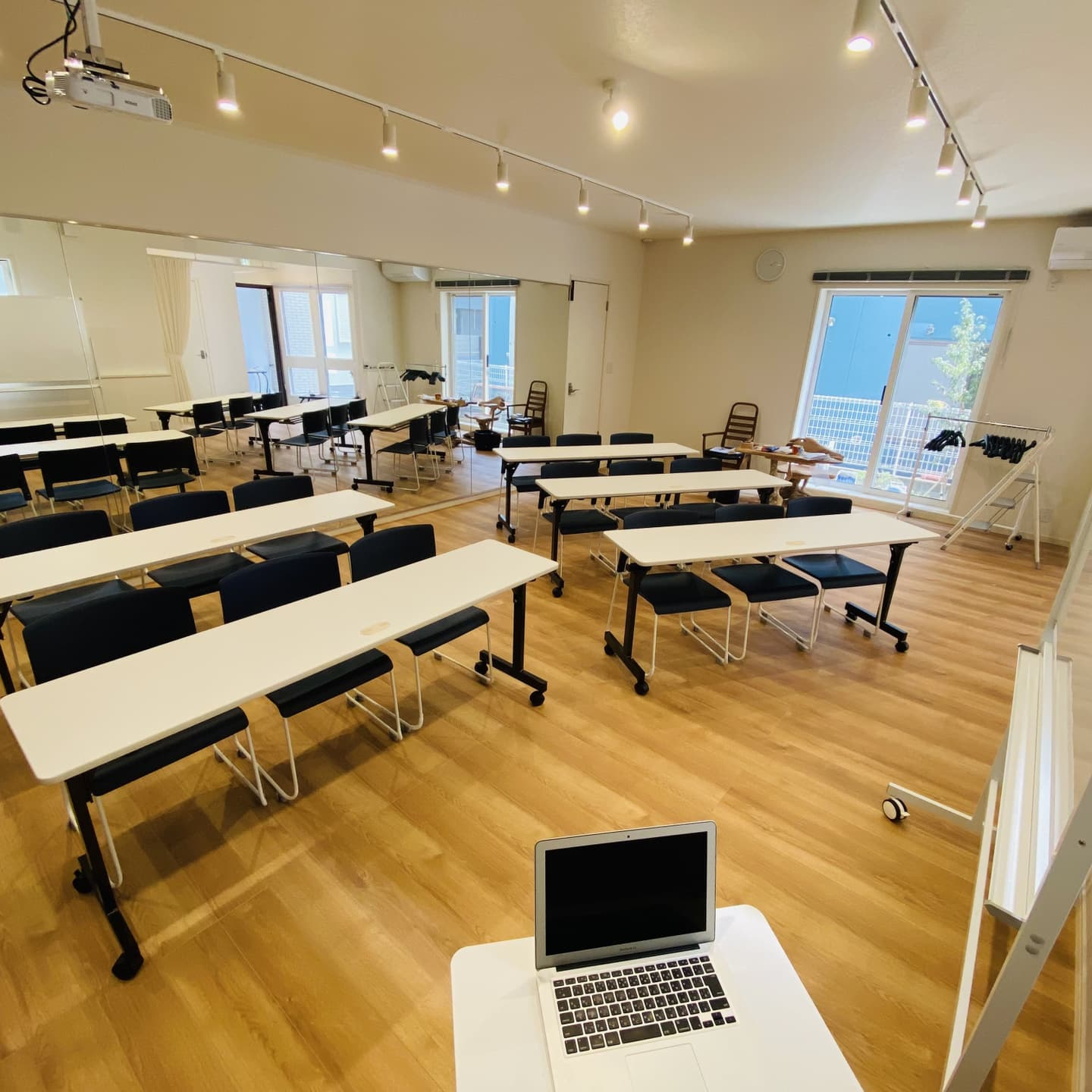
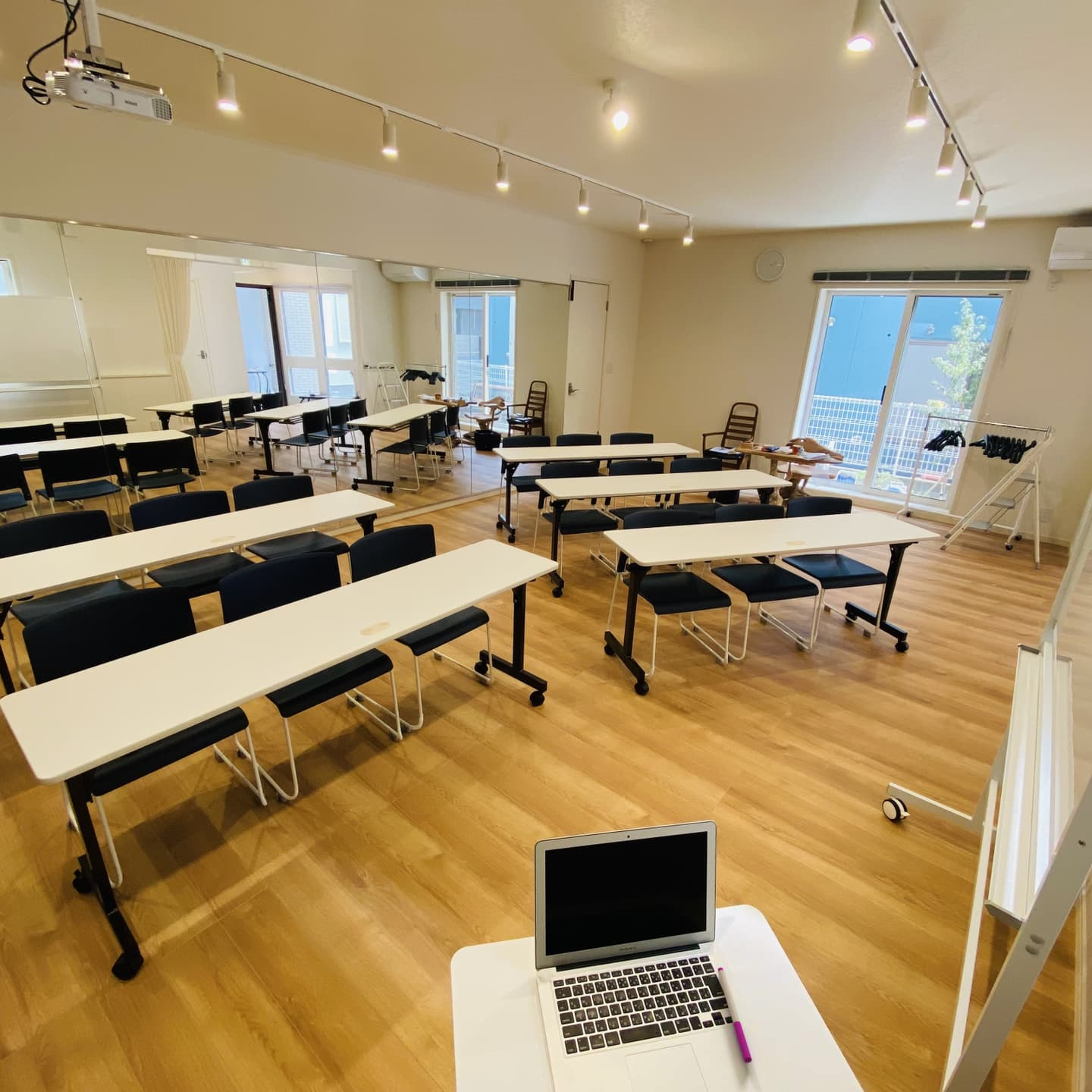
+ pen (733, 1011)
